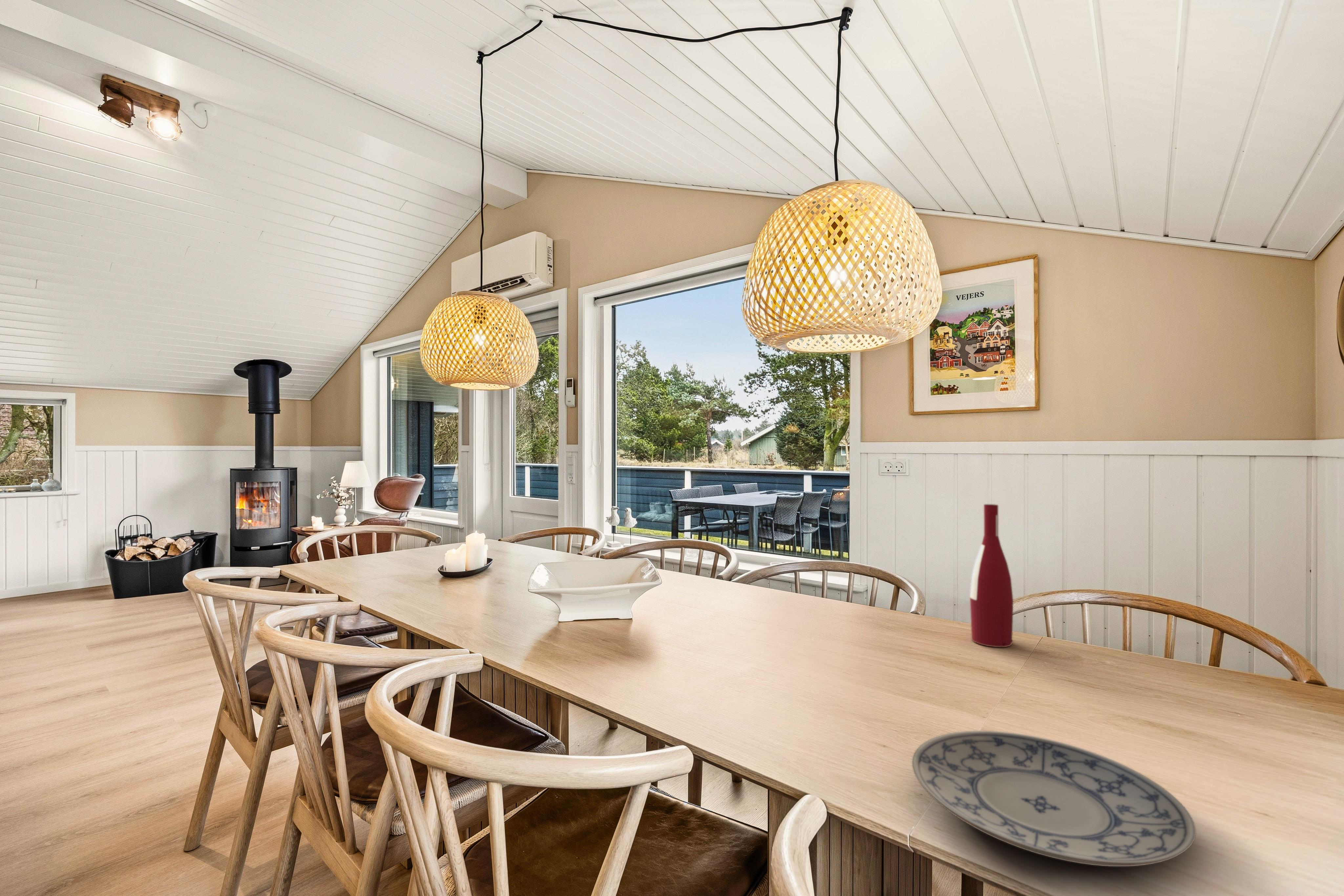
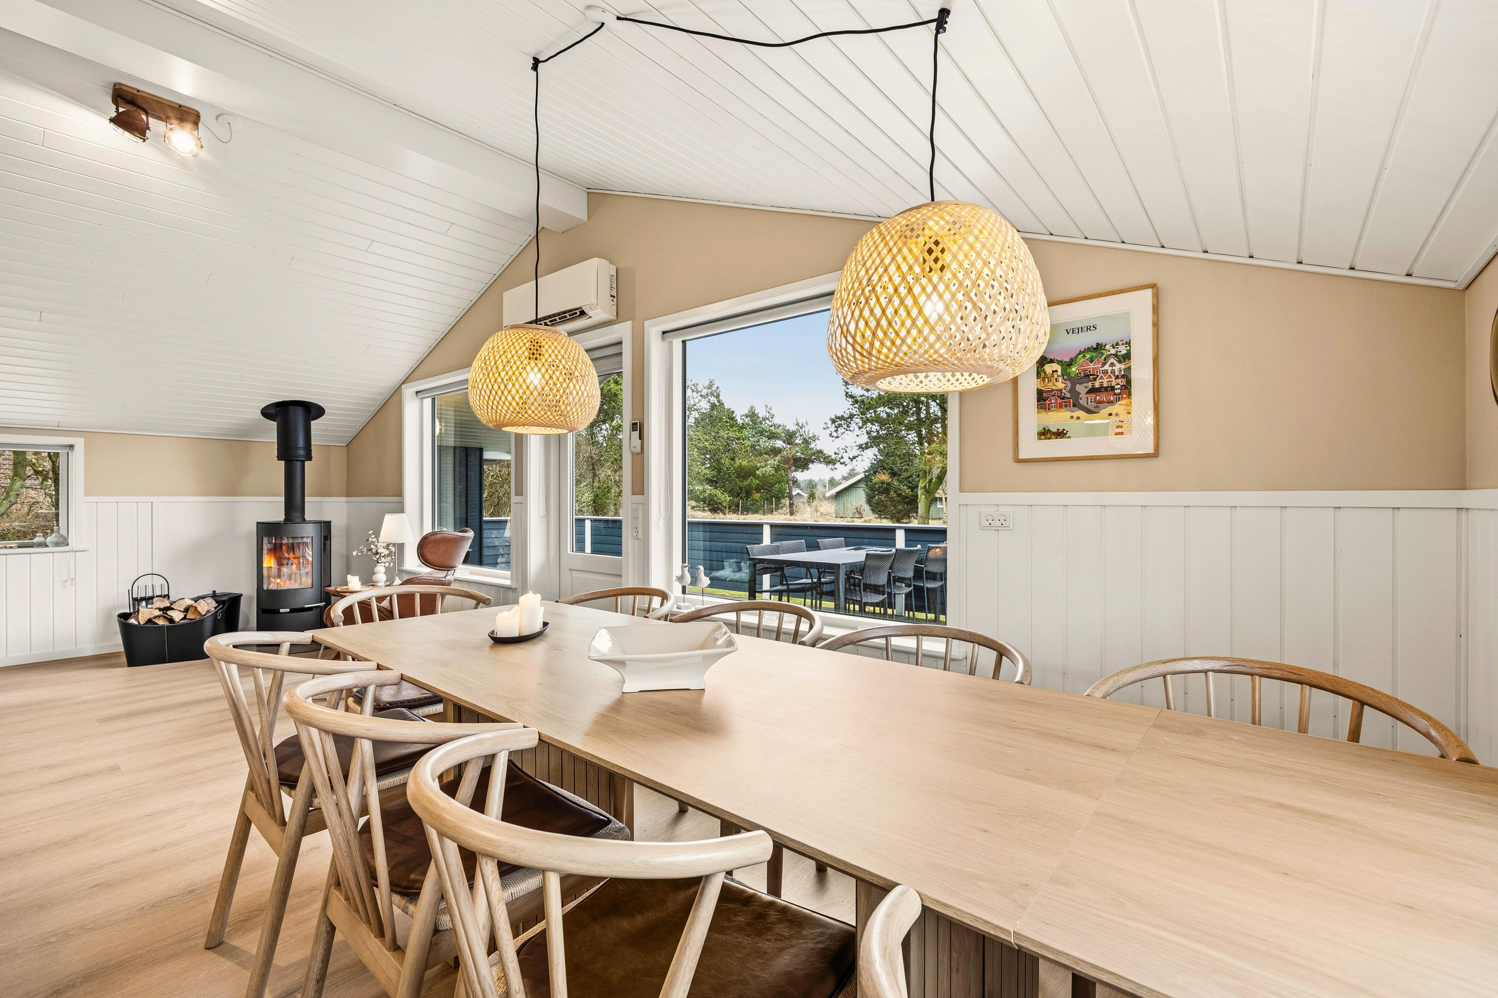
- alcohol (991, 573)
- plate (1040, 797)
